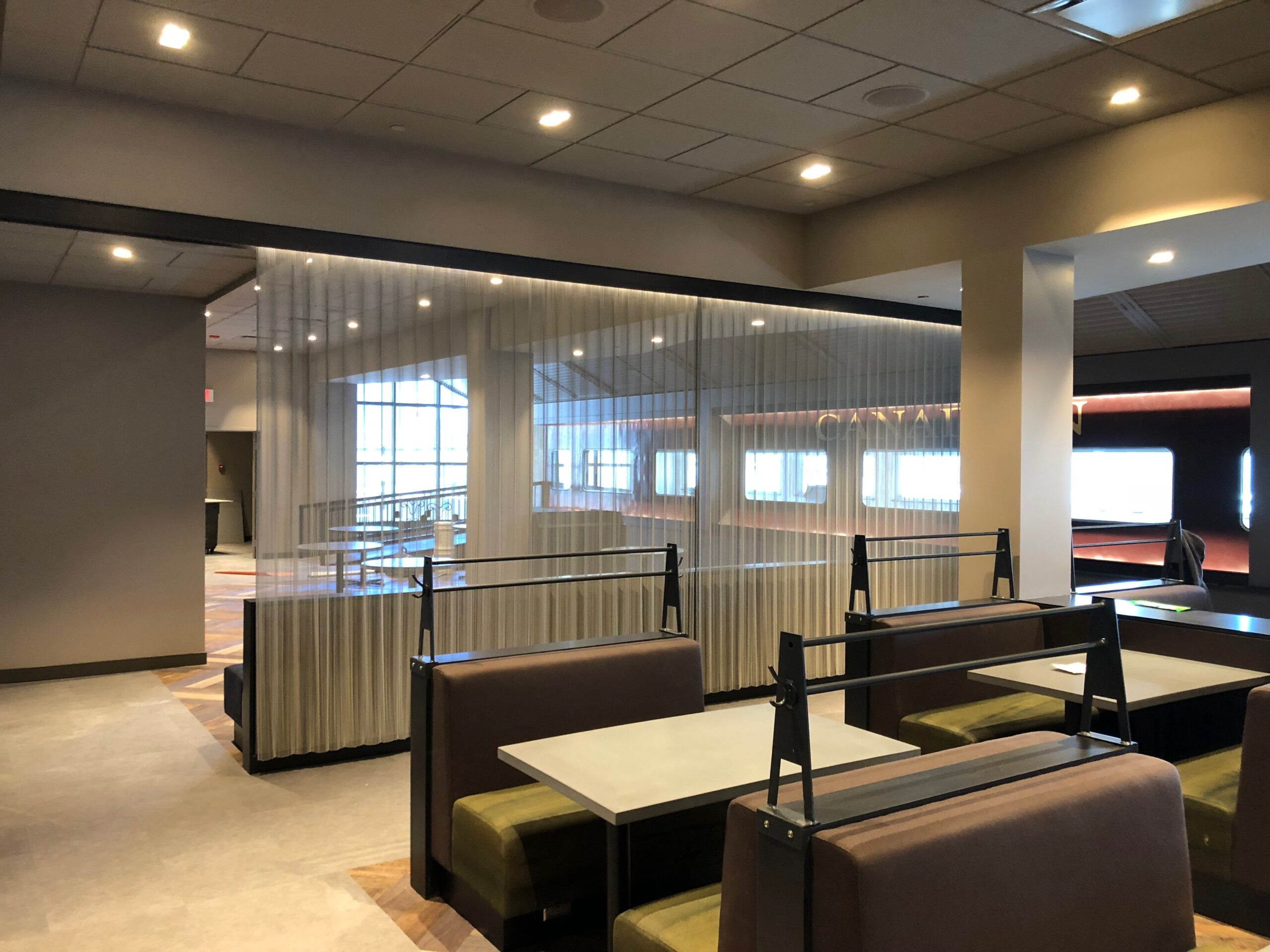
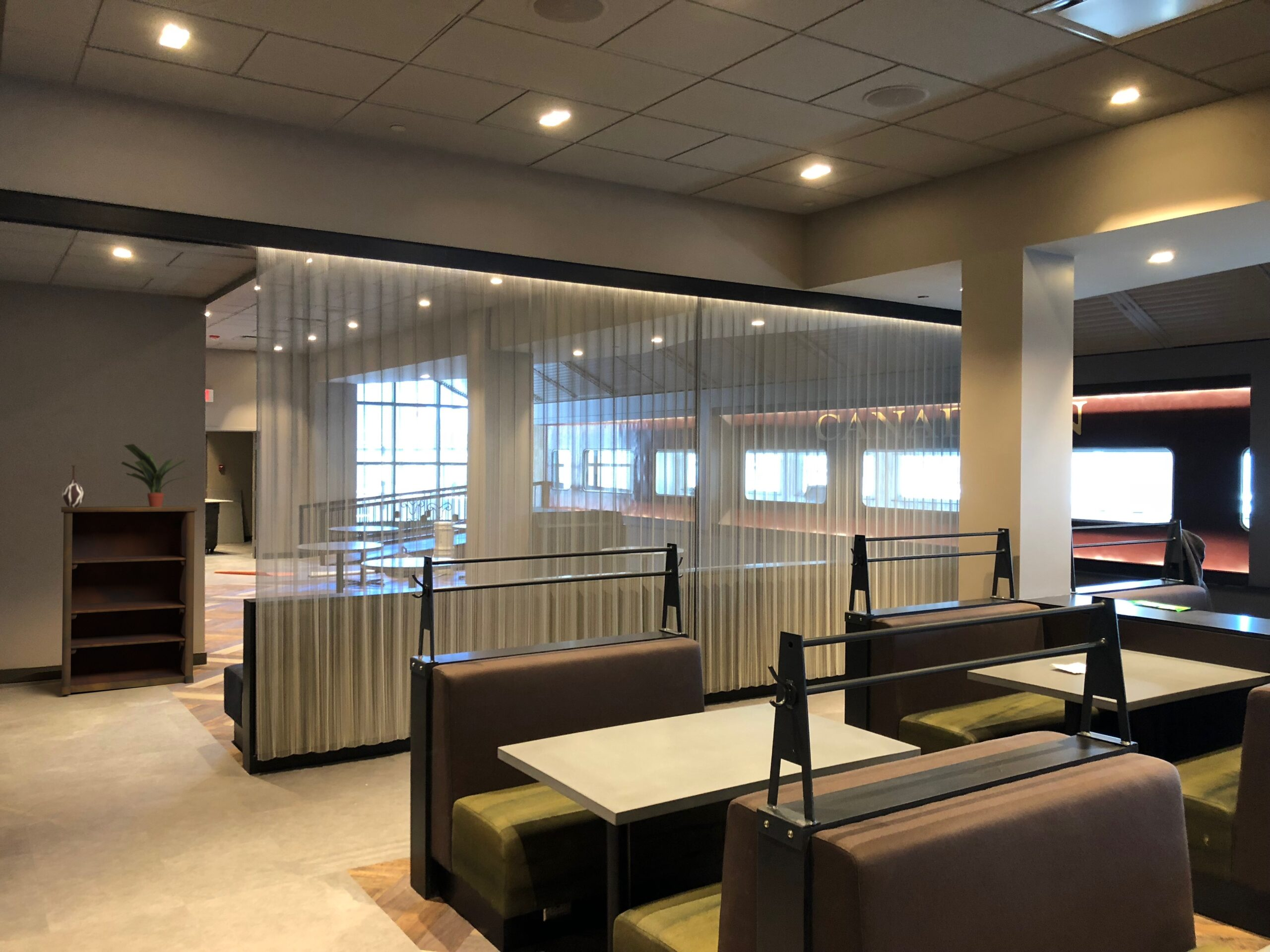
+ vase (73, 486)
+ potted plant (151, 476)
+ shelving unit (128, 595)
